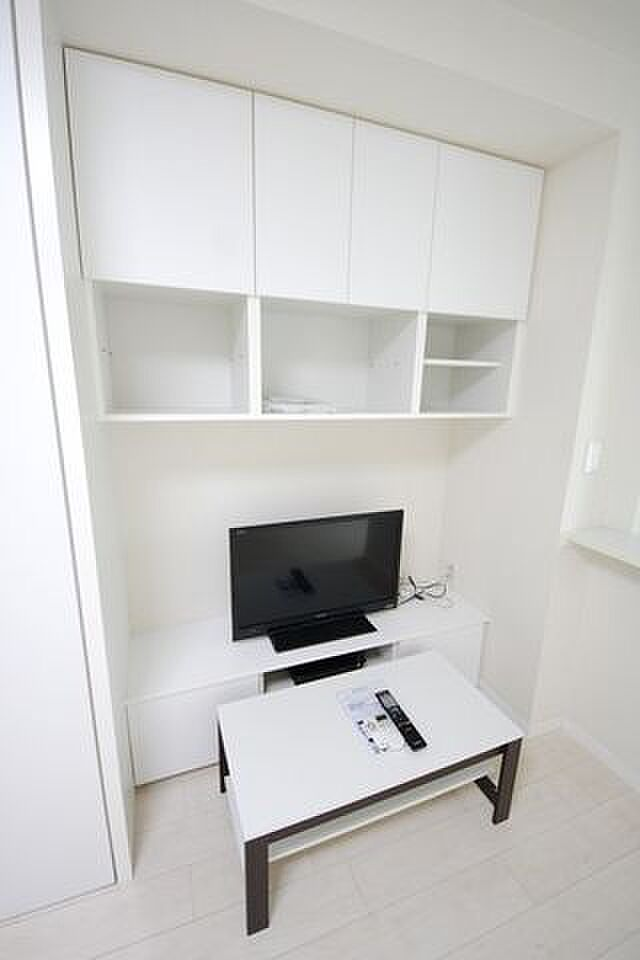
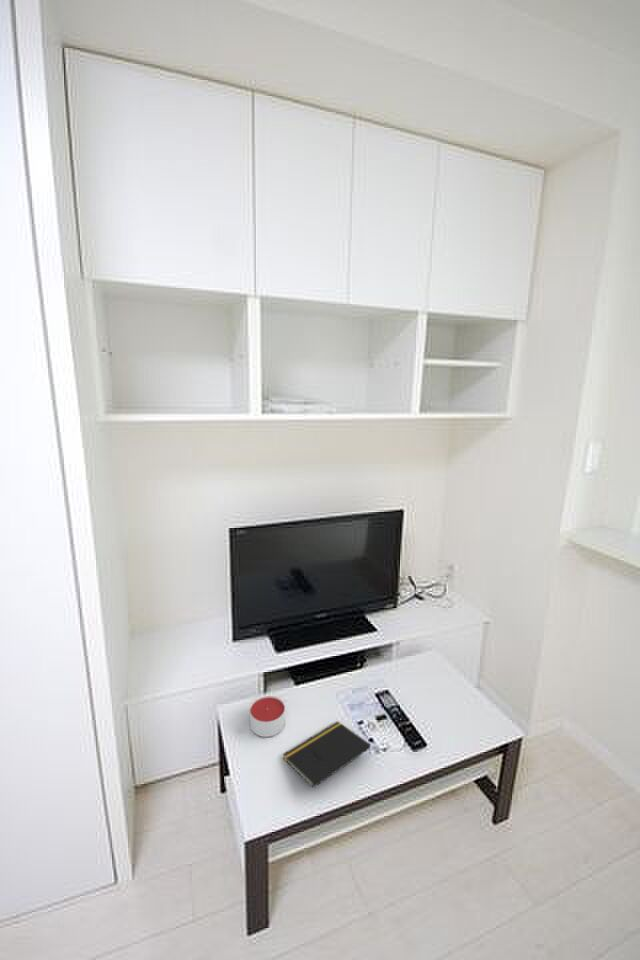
+ candle (267, 715)
+ notepad (326, 751)
